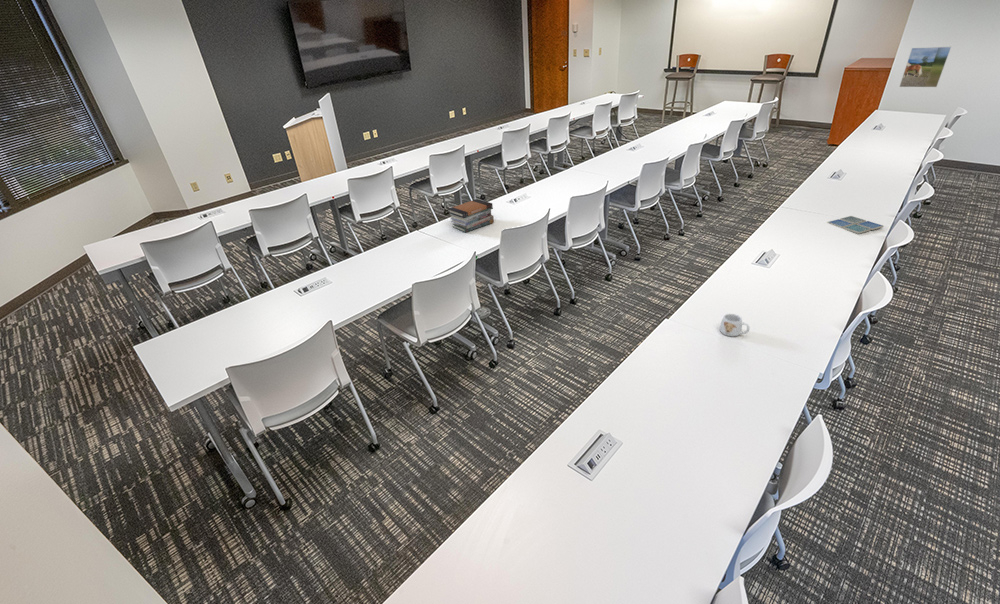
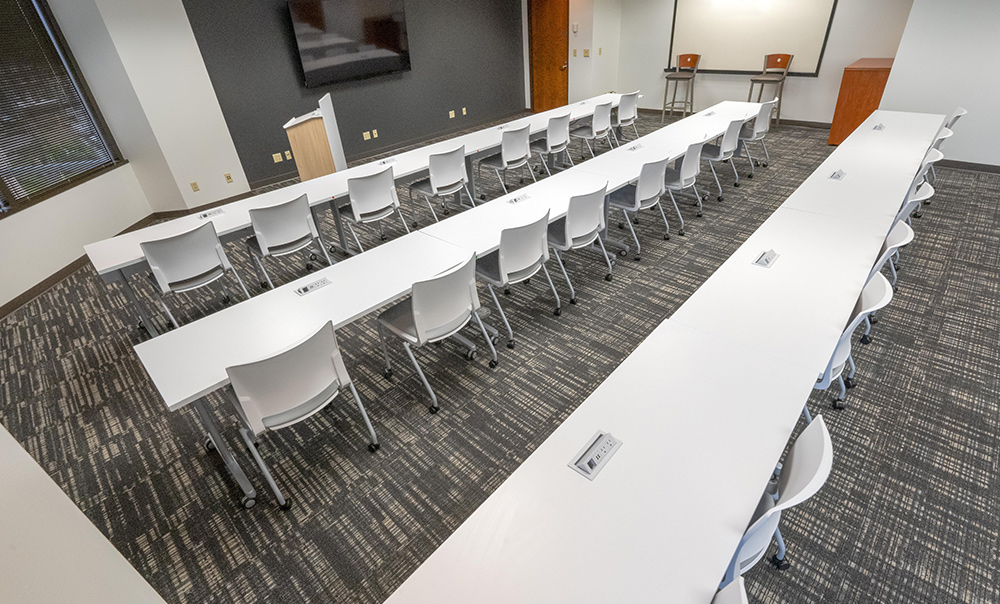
- book stack (471, 215)
- mug (735, 326)
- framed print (924, 67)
- drink coaster (854, 224)
